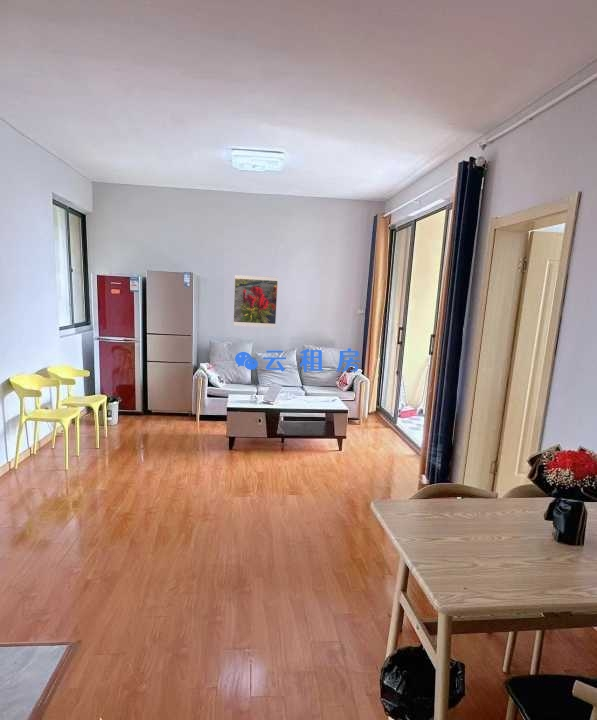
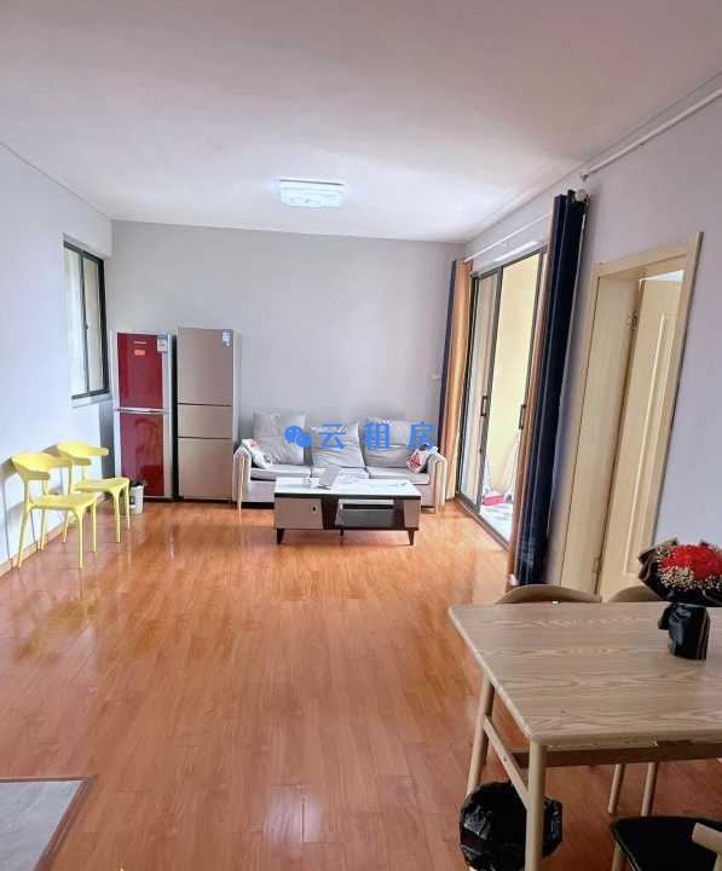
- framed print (255, 301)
